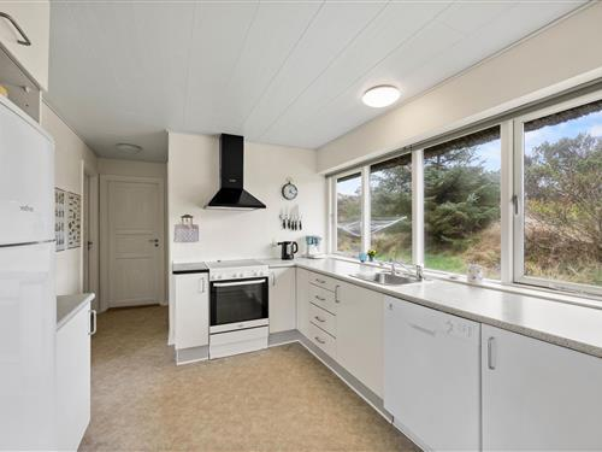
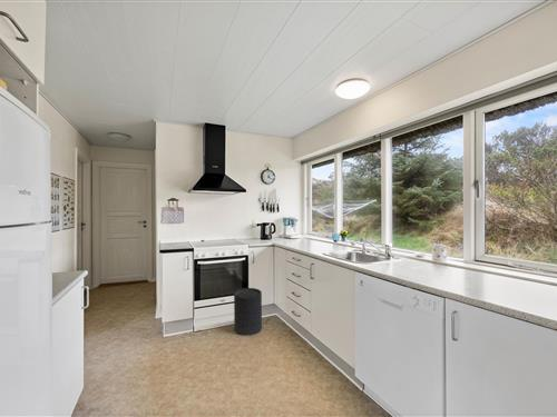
+ trash can (247, 310)
